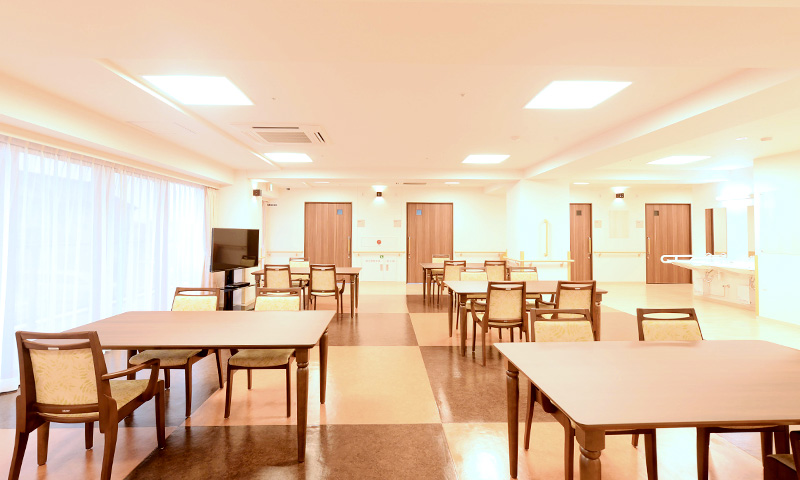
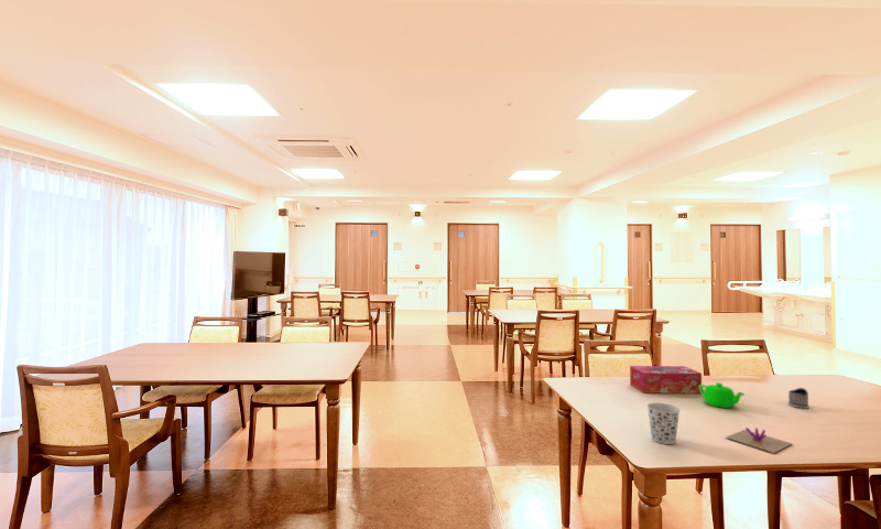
+ tissue box (664, 378)
+ teapot (720, 393)
+ flower (758, 434)
+ tea glass holder (796, 397)
+ cup (663, 423)
